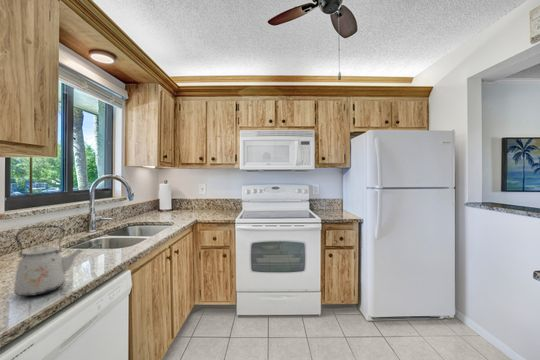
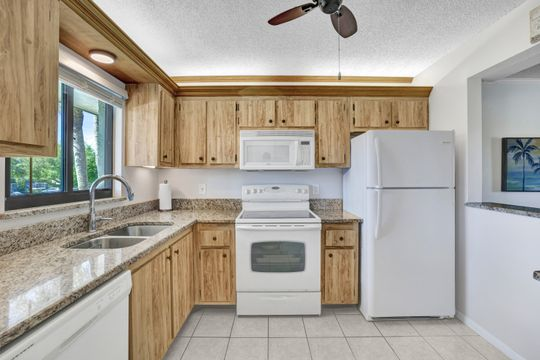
- kettle (50, 257)
